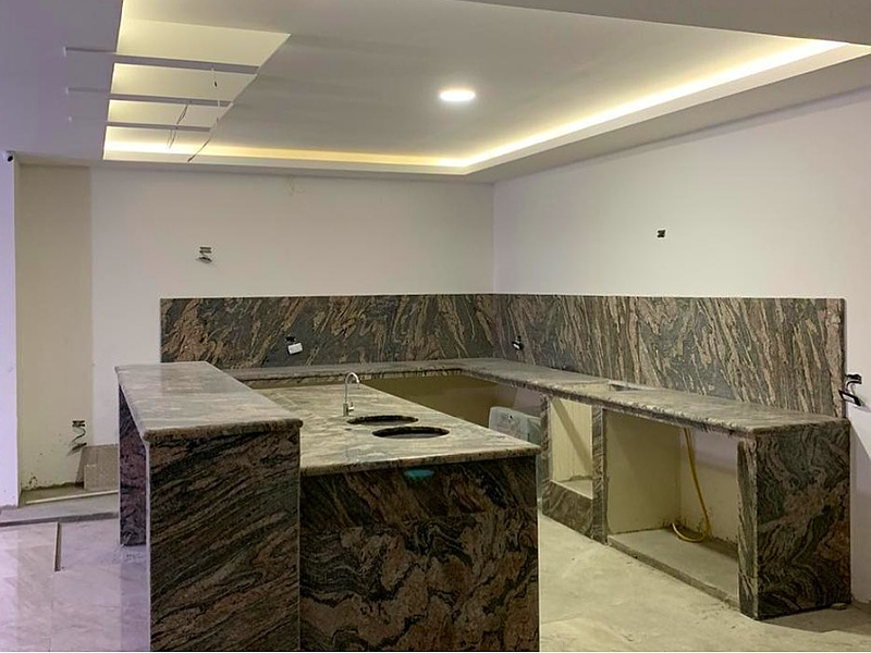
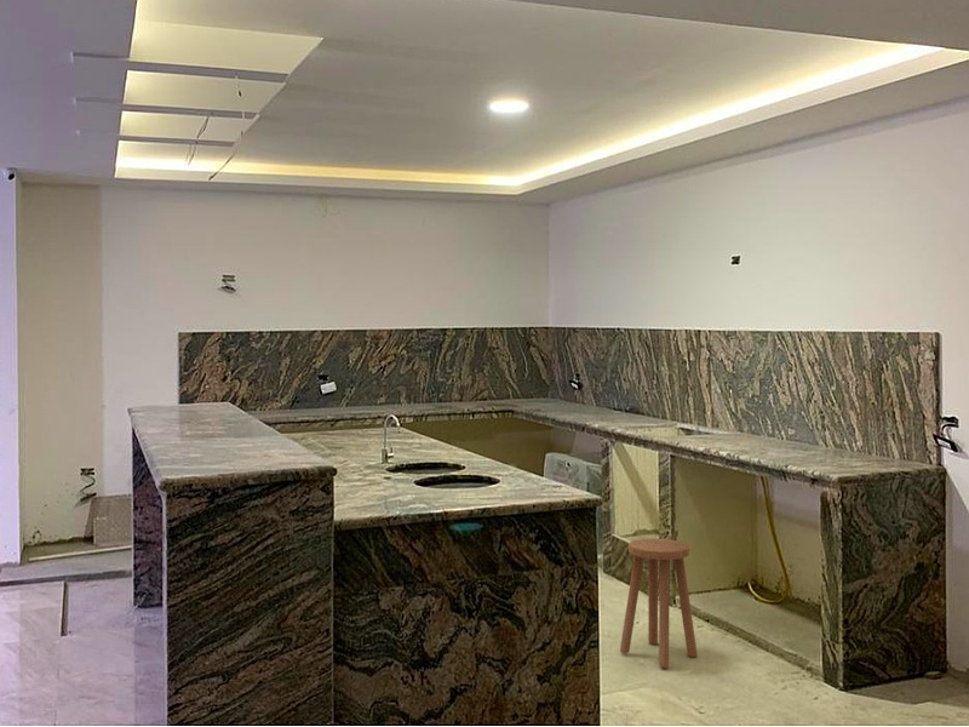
+ stool (659, 600)
